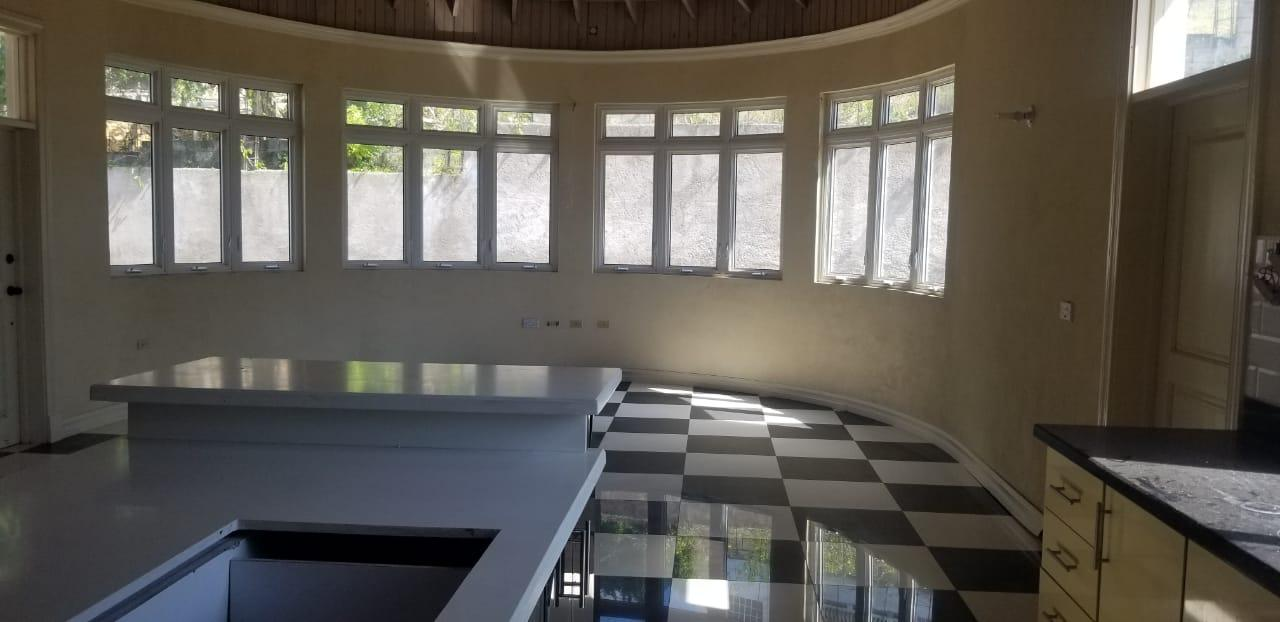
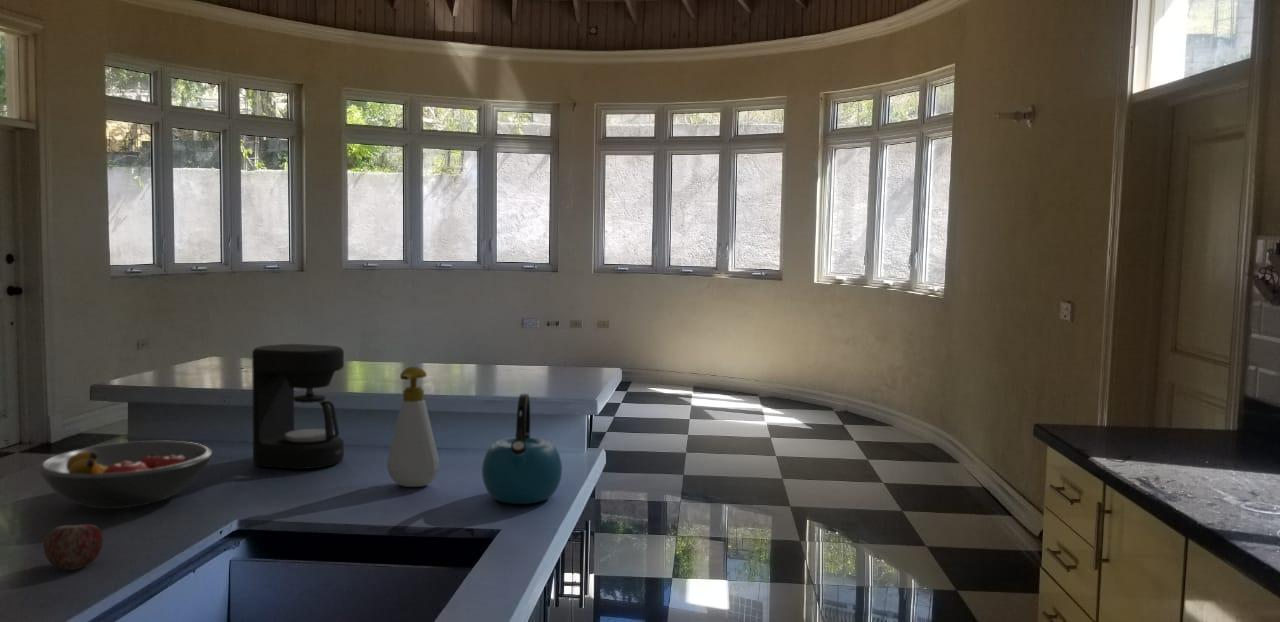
+ kettle (522, 447)
+ fruit bowl (129, 472)
+ apple (74, 544)
+ coffee maker (301, 402)
+ soap bottle (411, 426)
